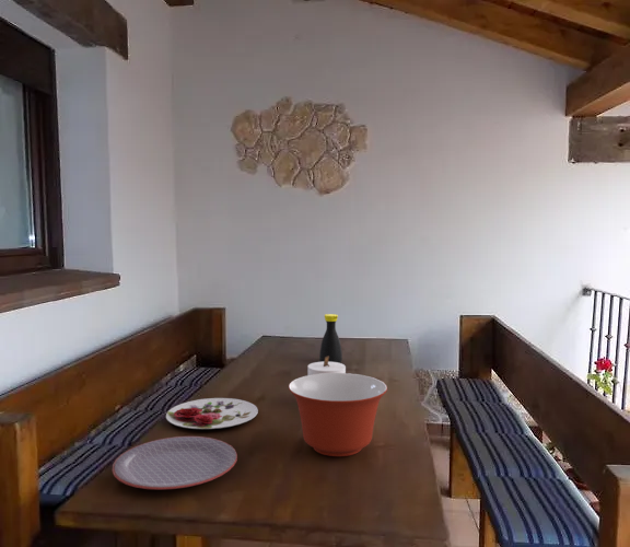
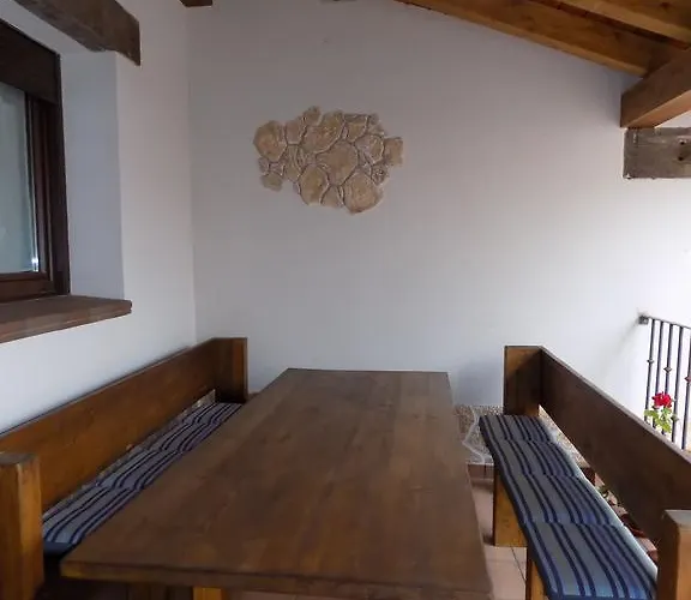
- plate (176, 463)
- candle (326, 372)
- mixing bowl (337, 416)
- plate (212, 411)
- bottle (330, 338)
